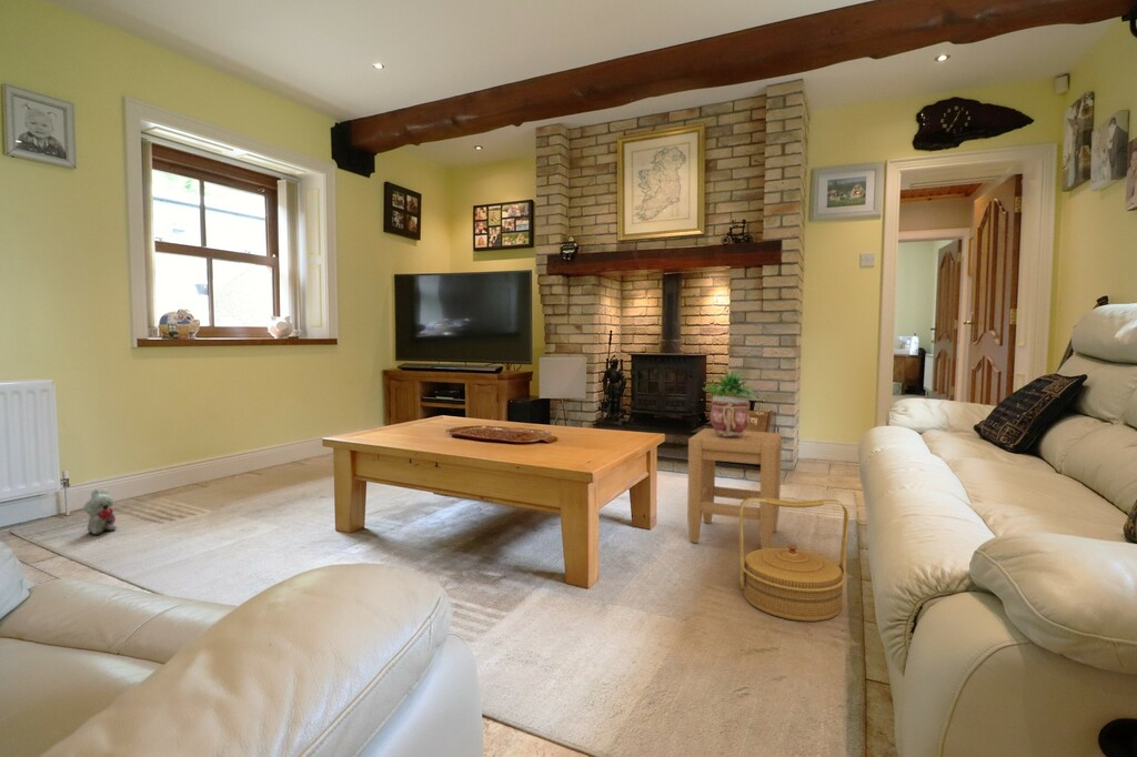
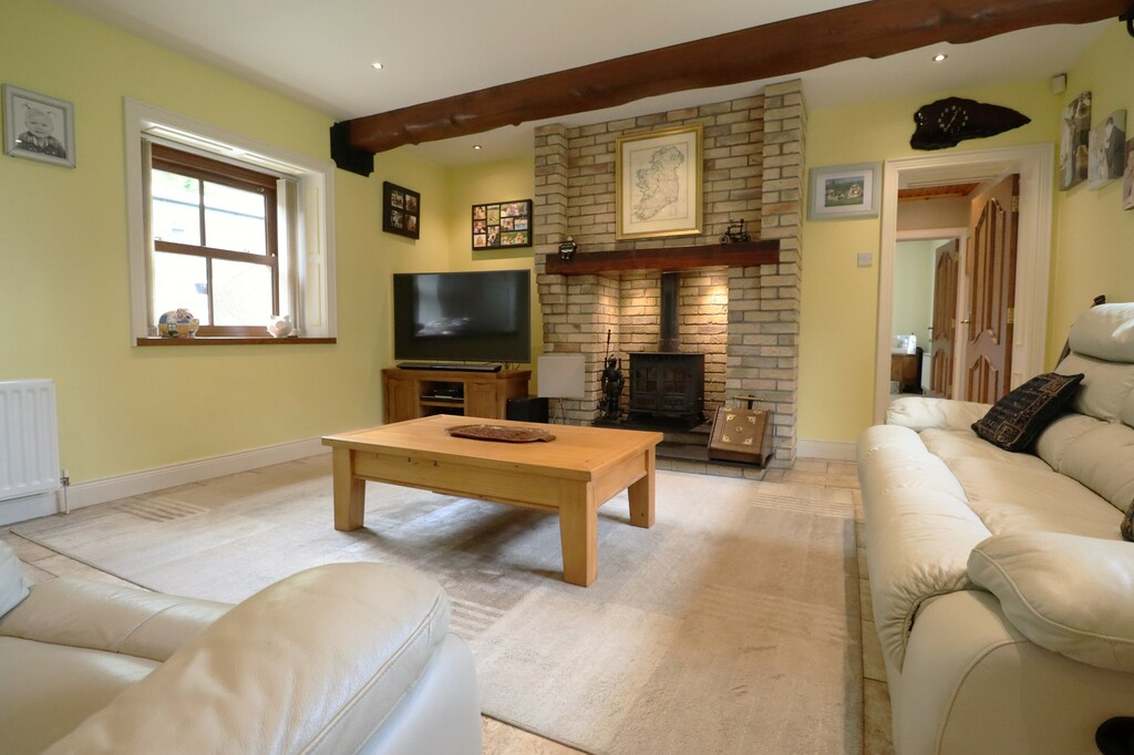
- basket (792, 549)
- plush toy (99, 509)
- potted plant (730, 402)
- stool (735, 488)
